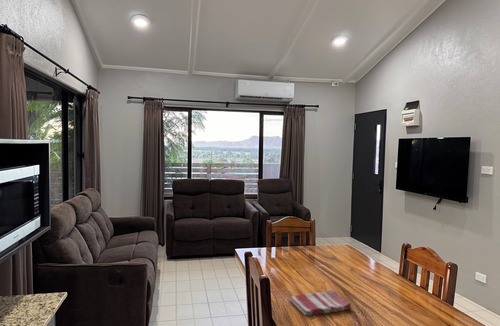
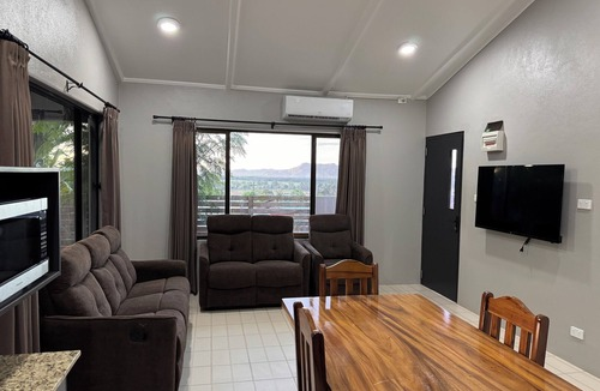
- dish towel (319, 301)
